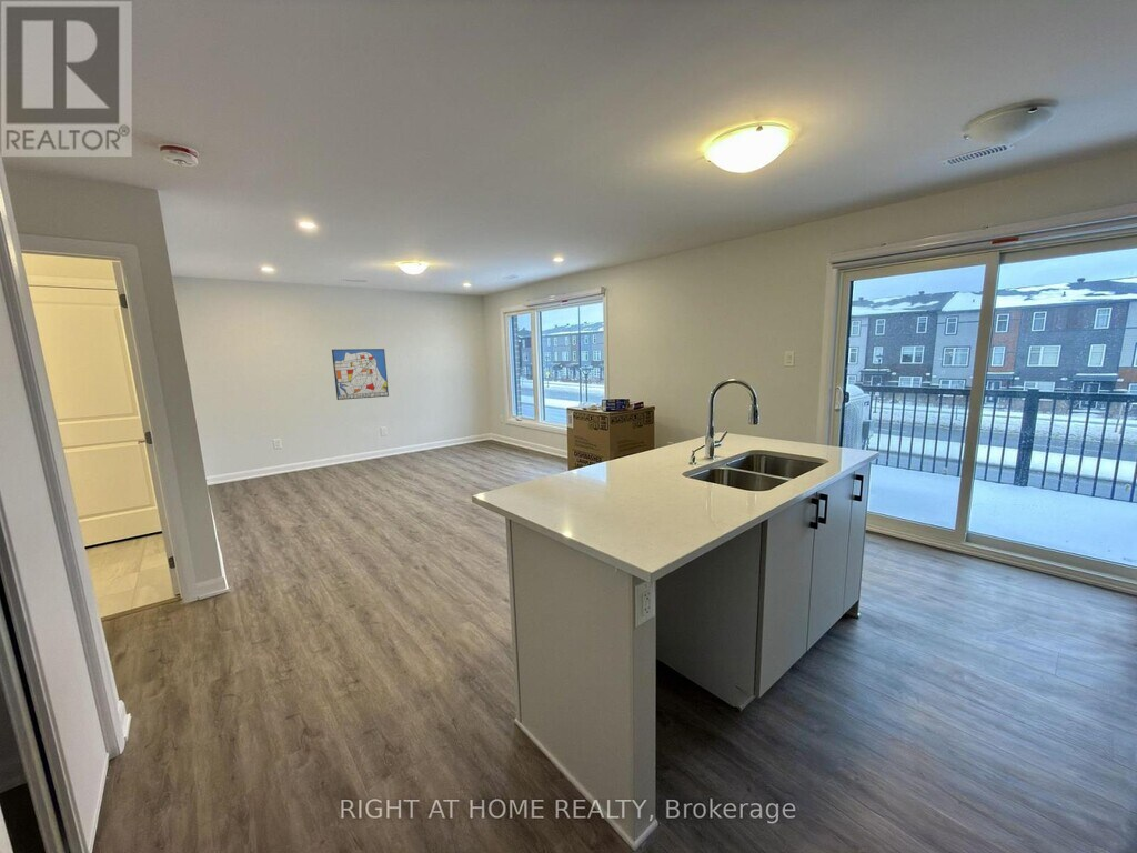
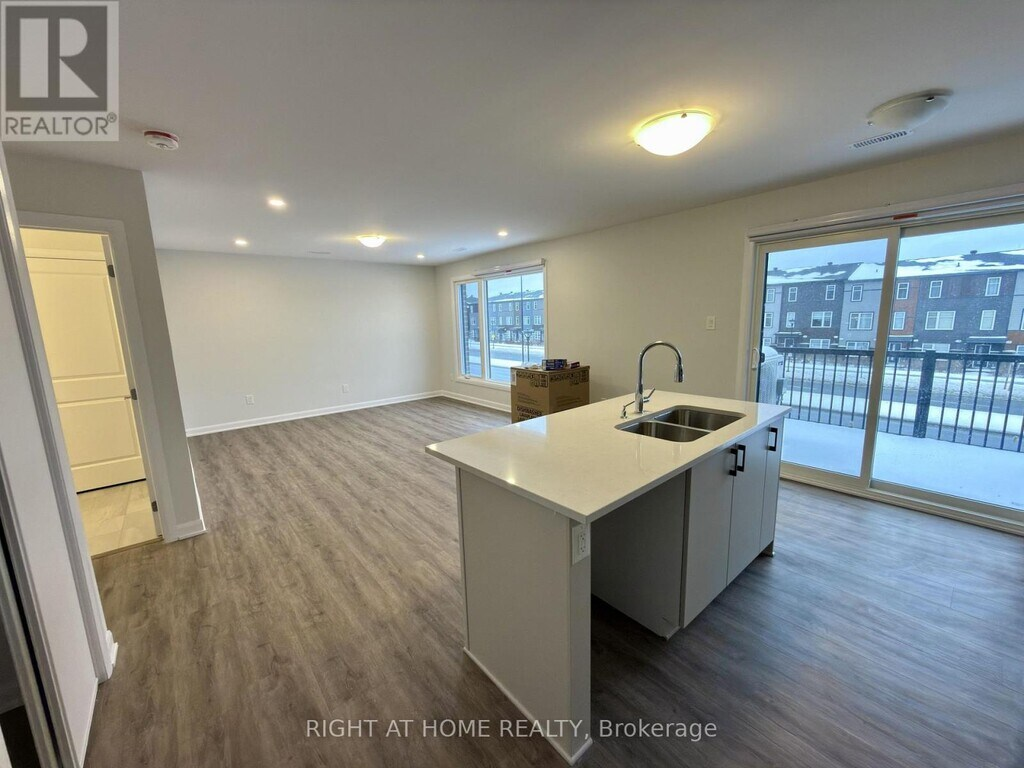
- wall art (361, 373)
